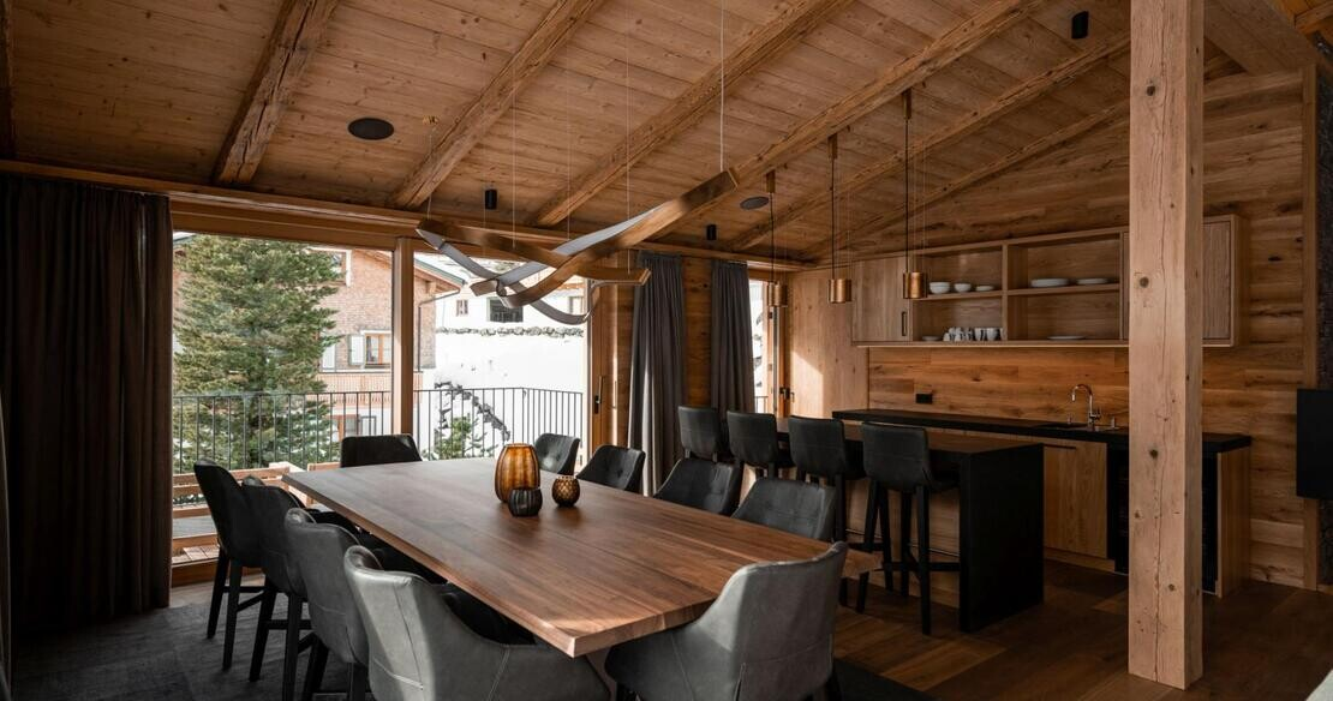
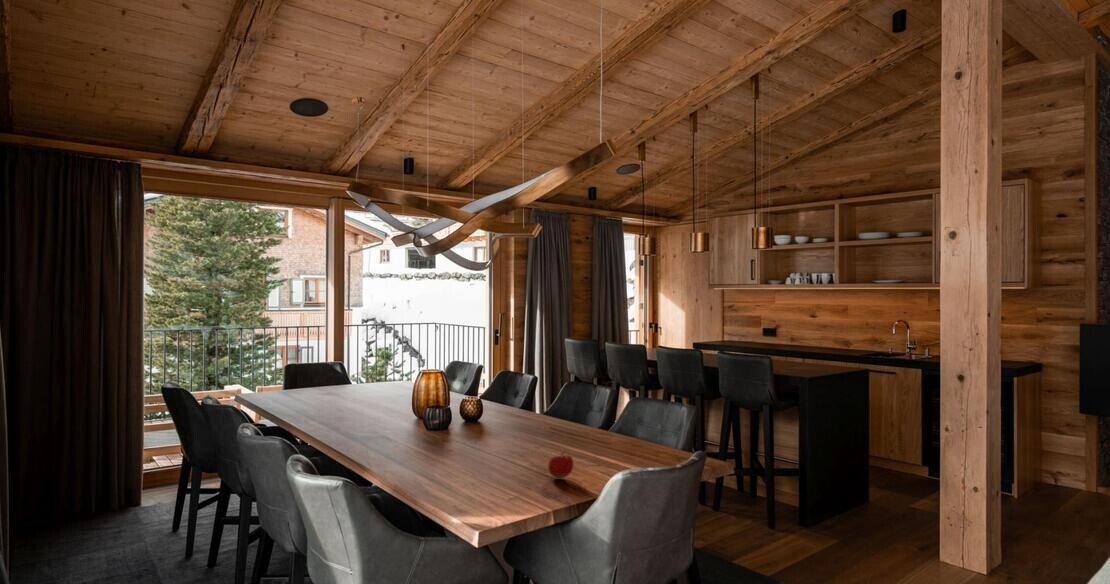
+ fruit (560, 465)
